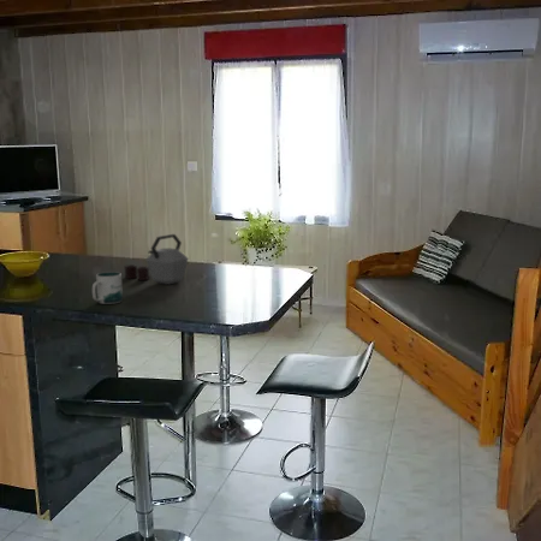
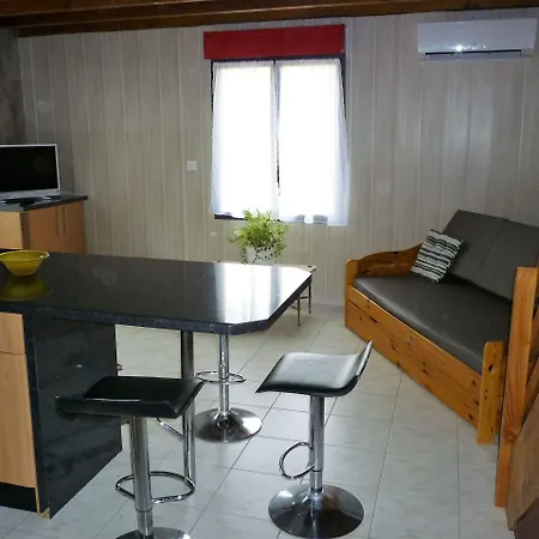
- mug (105, 289)
- kettle (151, 257)
